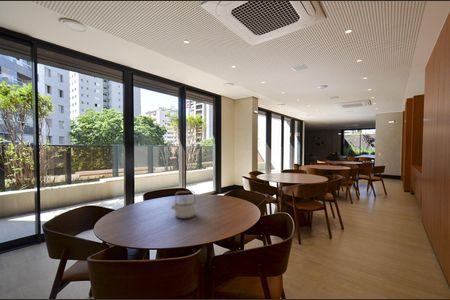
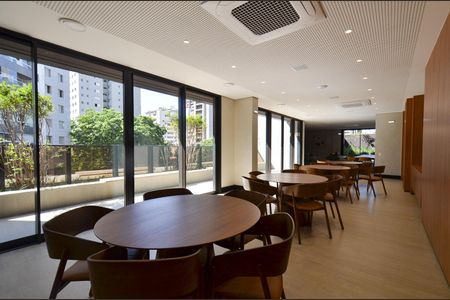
- teapot (183, 203)
